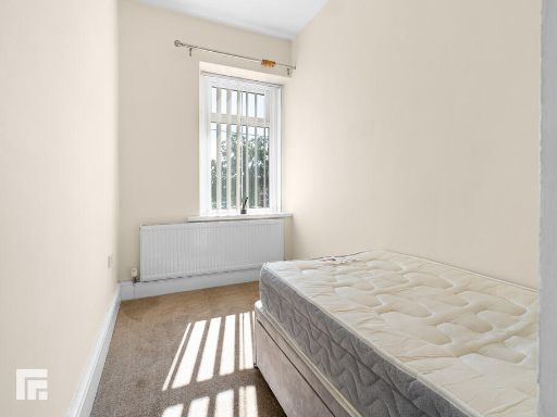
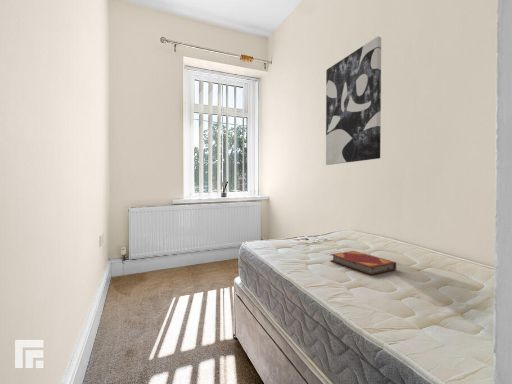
+ wall art (350, 108)
+ hardback book (361, 261)
